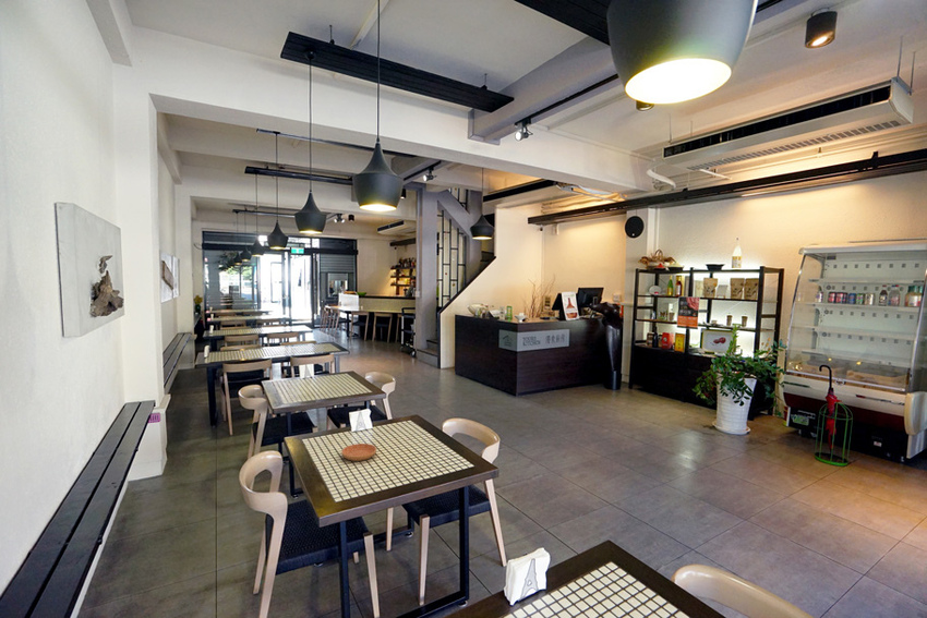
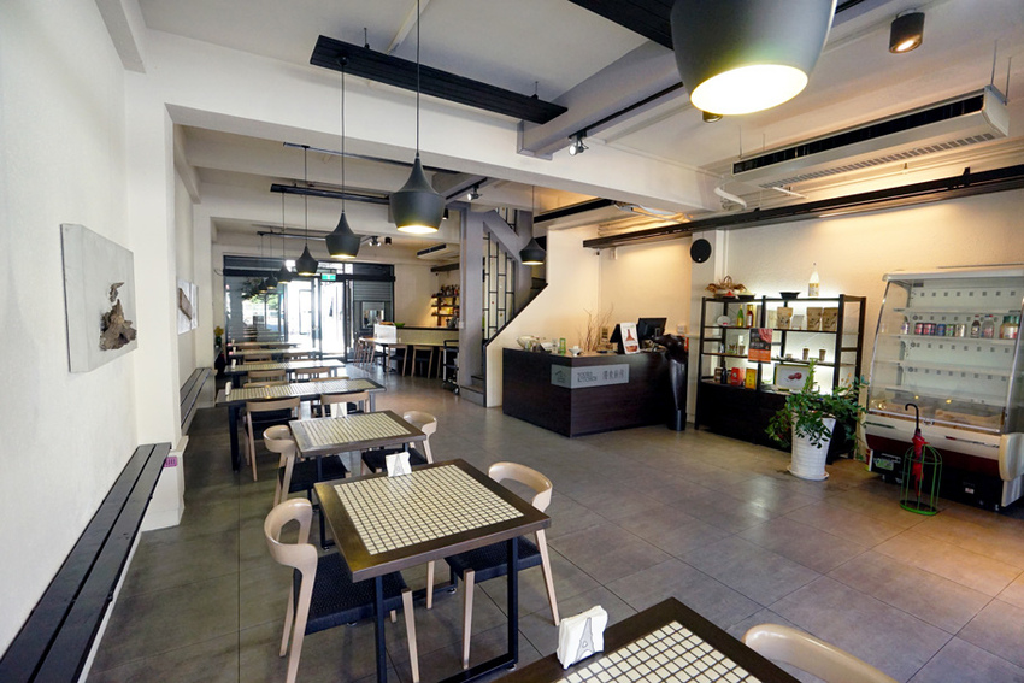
- saucer (359, 452)
